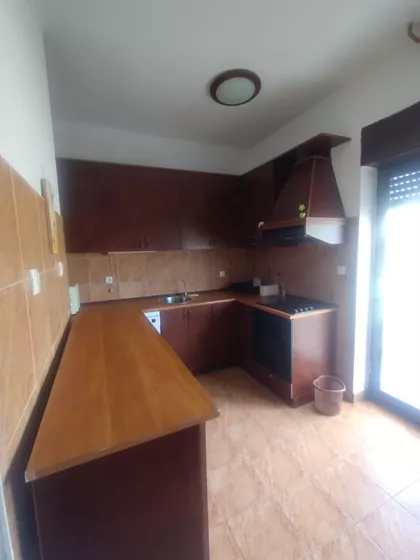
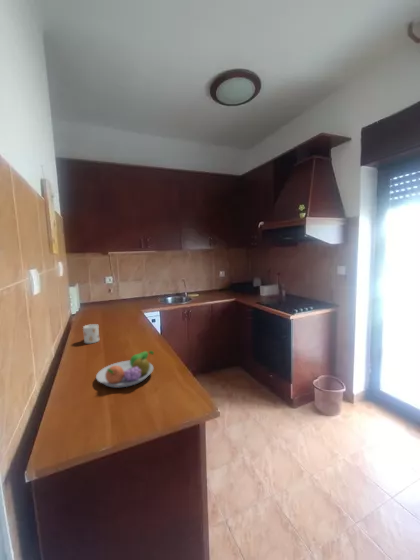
+ fruit bowl (127, 365)
+ mug (91, 332)
